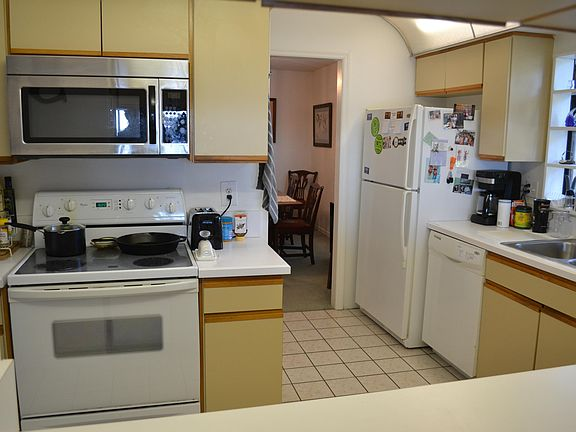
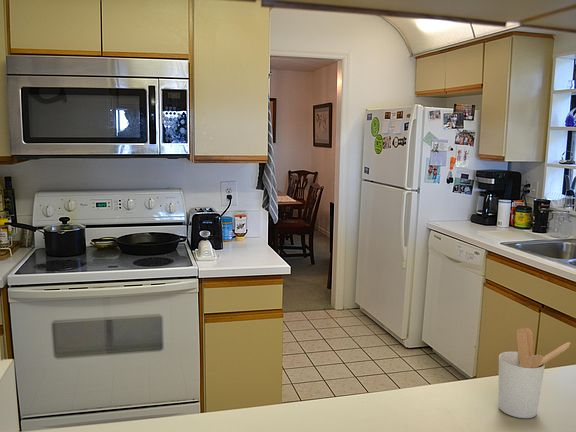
+ utensil holder (532, 374)
